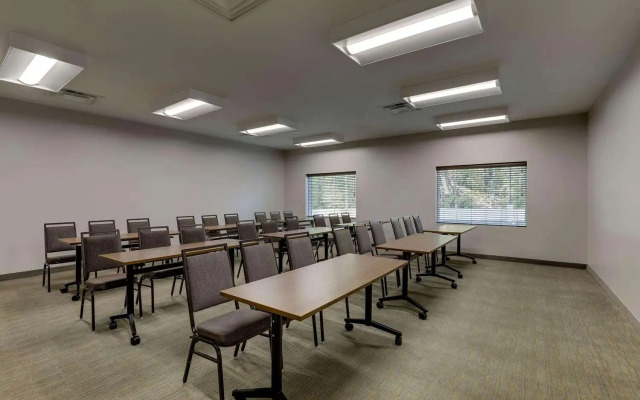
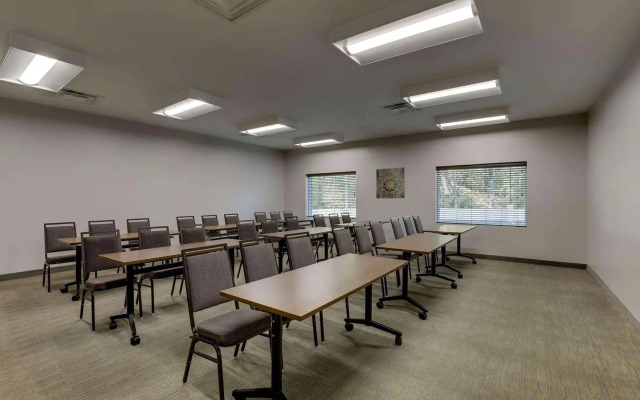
+ wall art (390, 183)
